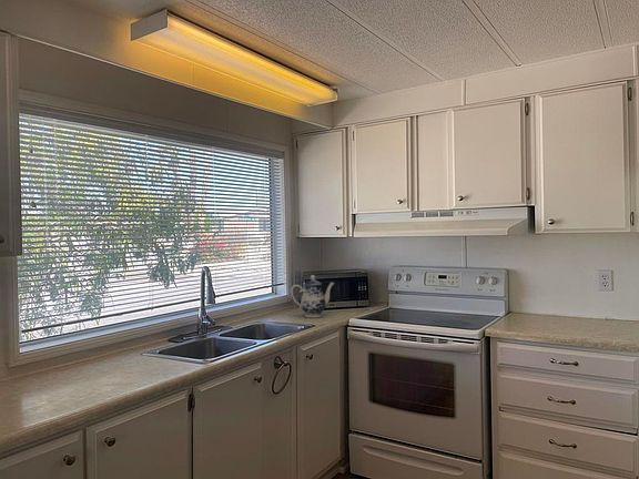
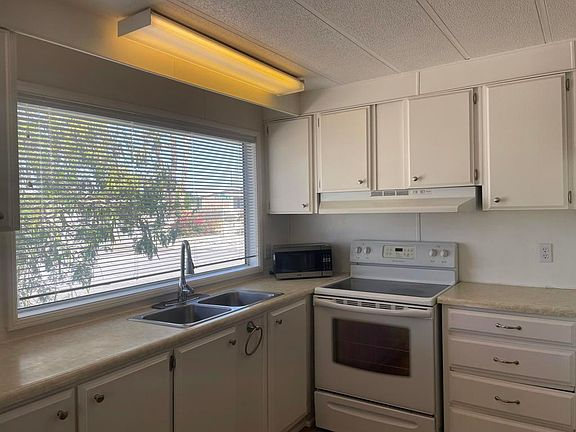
- teapot (313, 295)
